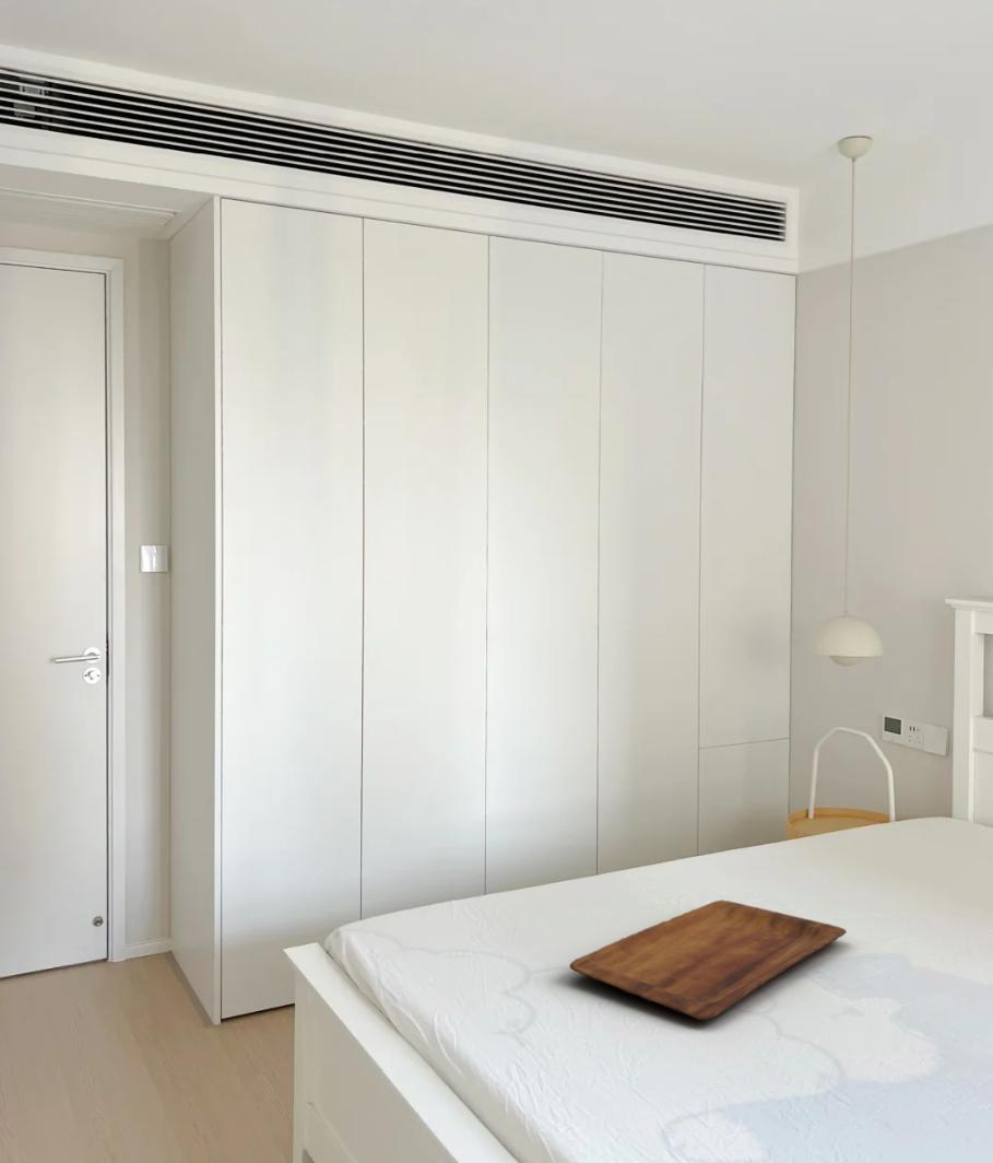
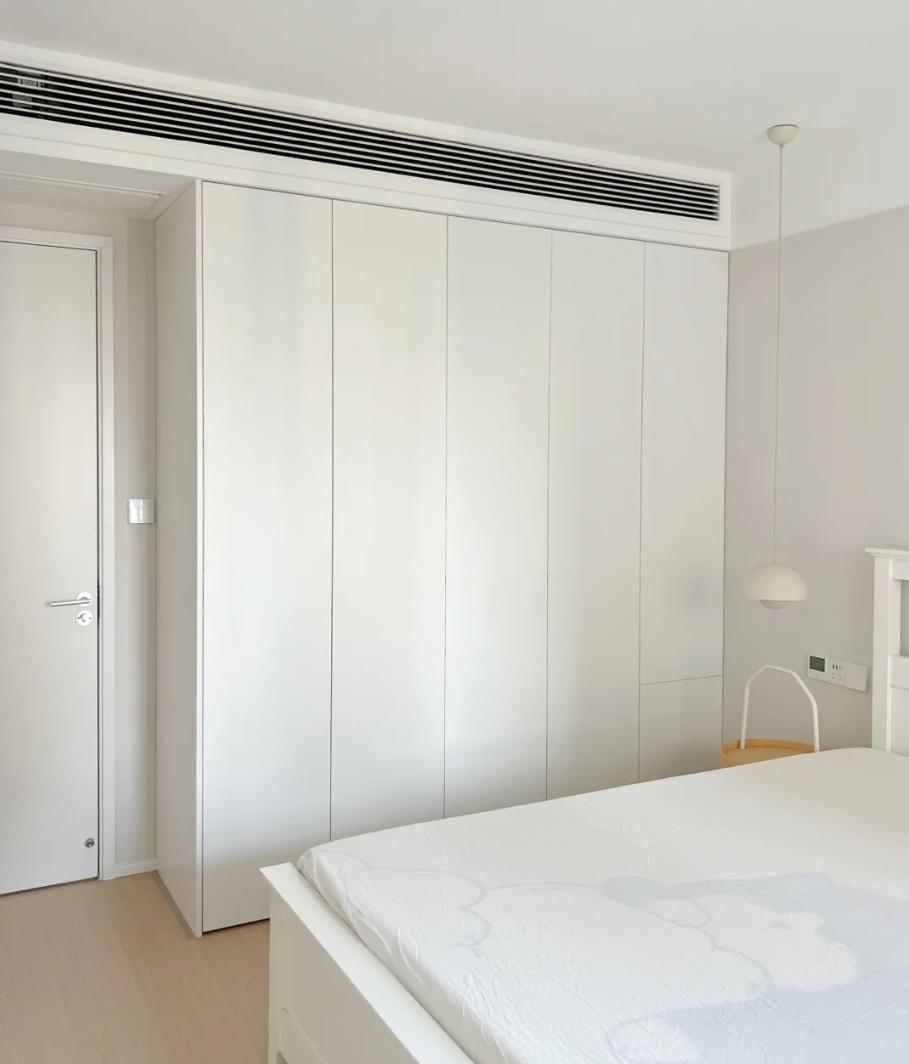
- tray (713, 952)
